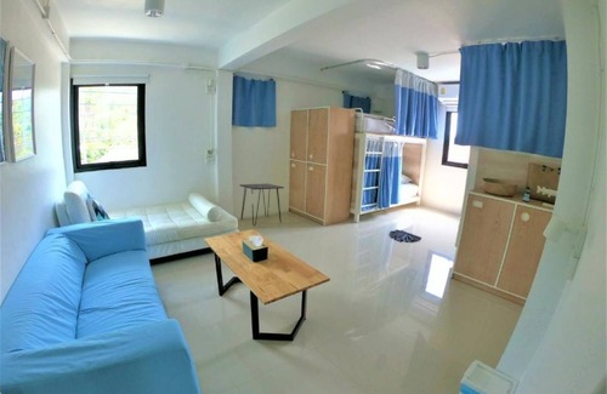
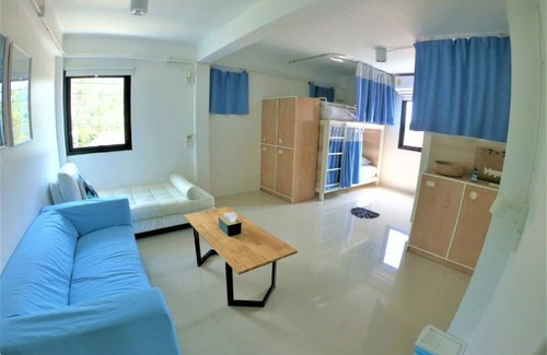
- desk (263, 202)
